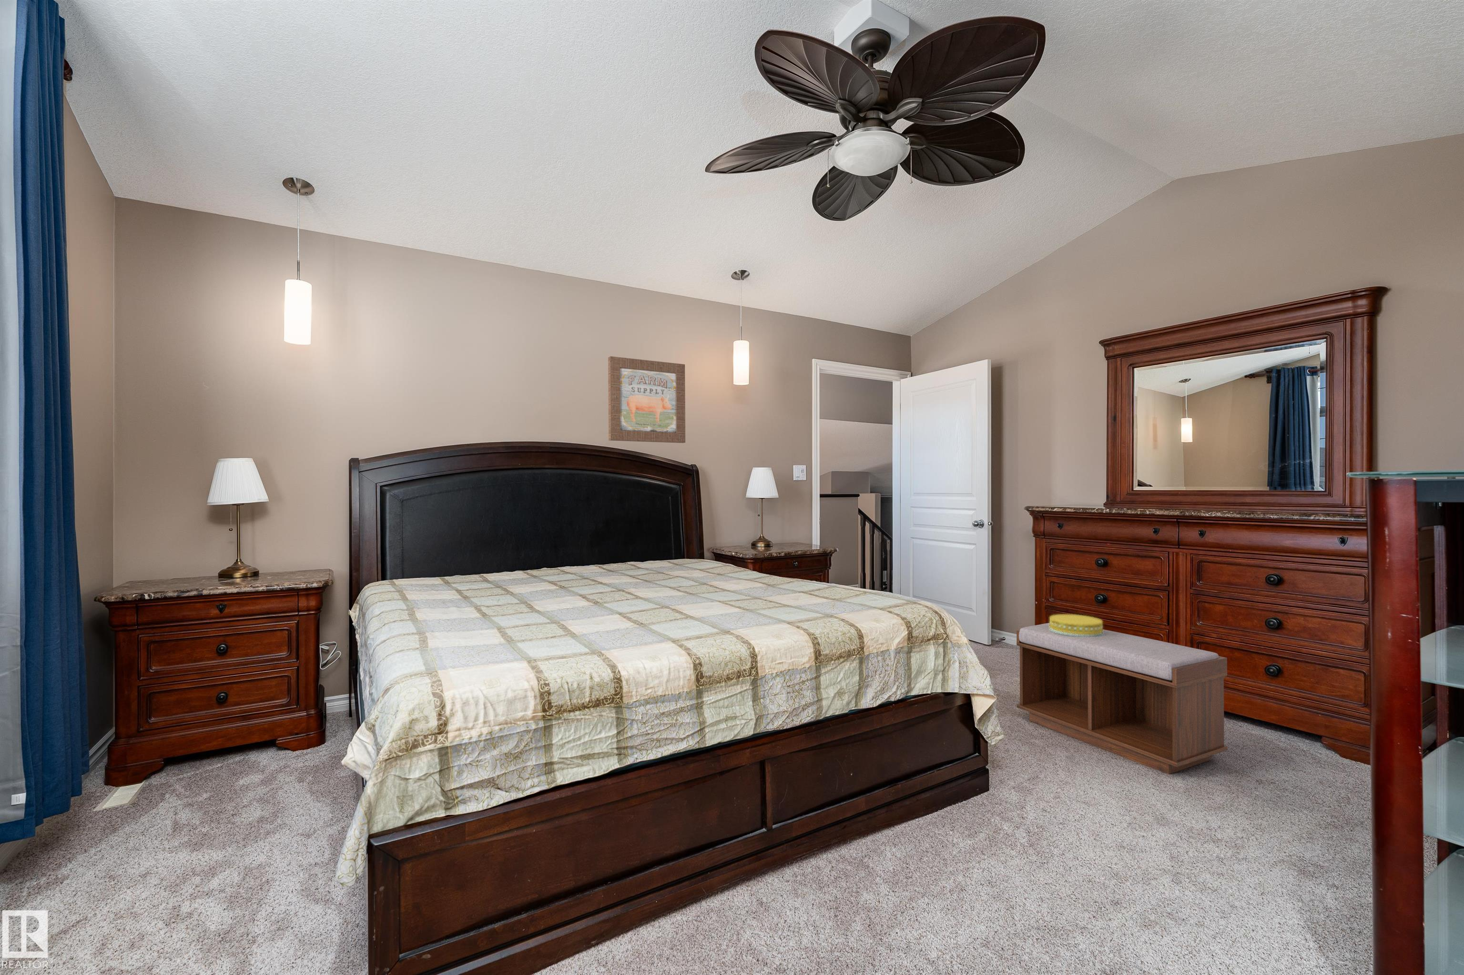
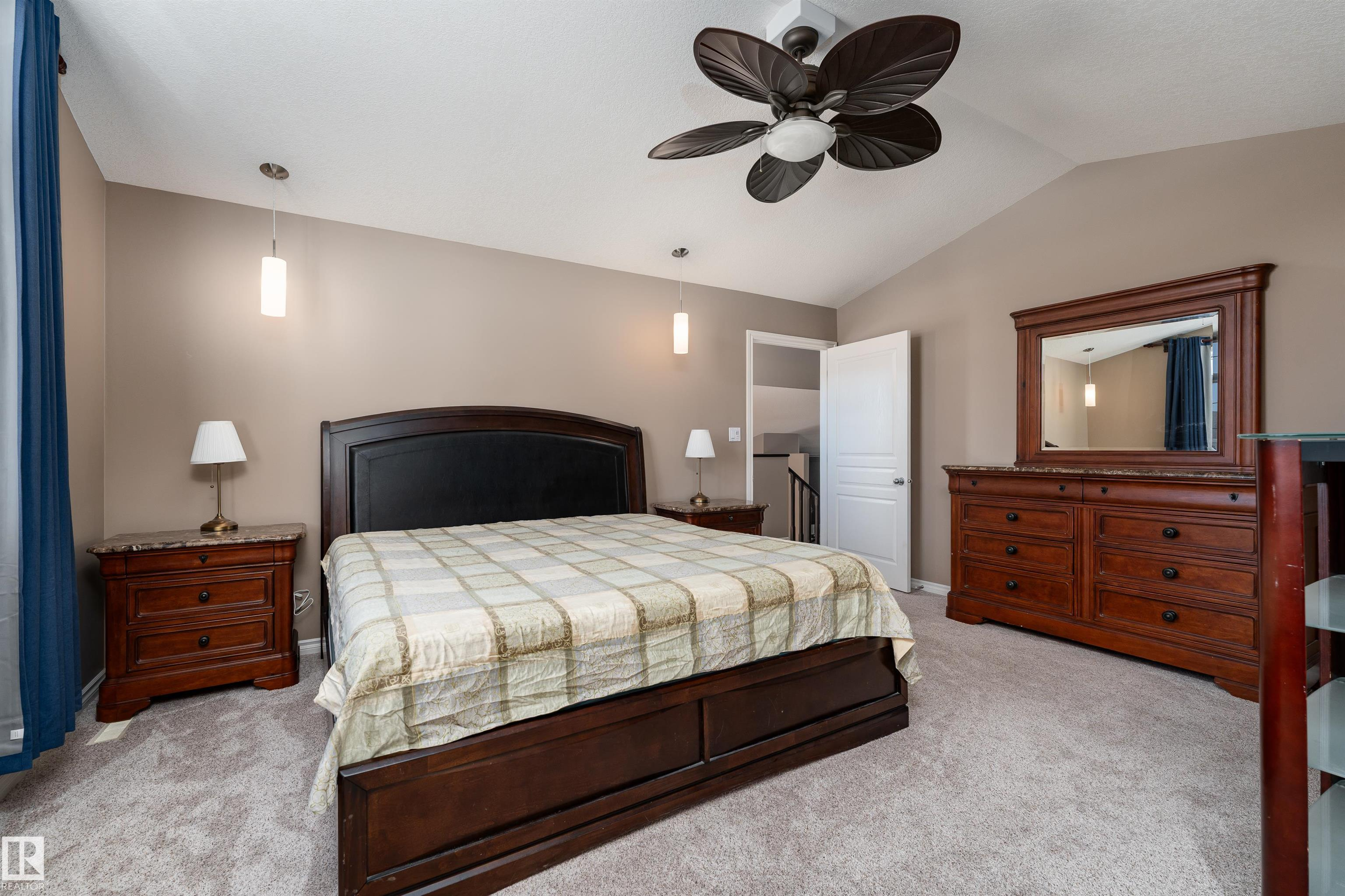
- bench (1111, 688)
- wall art (648, 402)
- decorative box (1075, 625)
